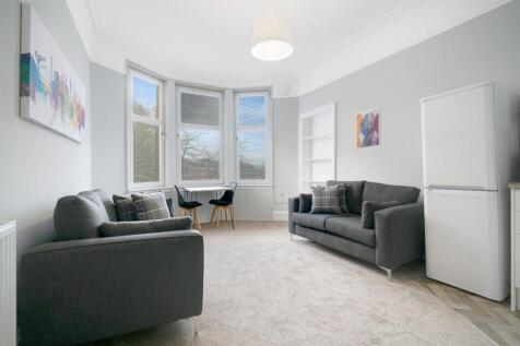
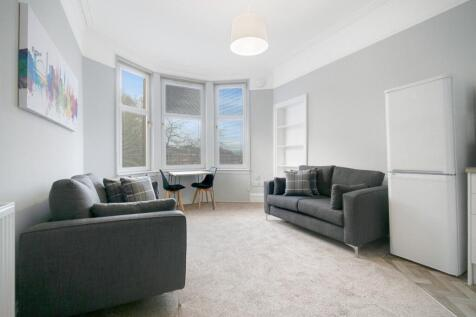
- wall art (367, 129)
